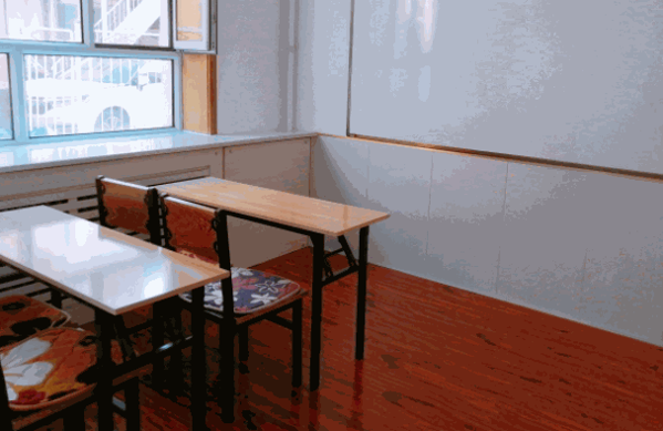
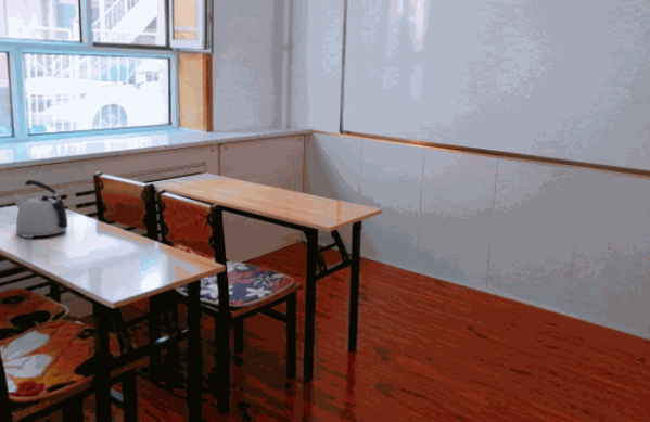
+ kettle (38, 206)
